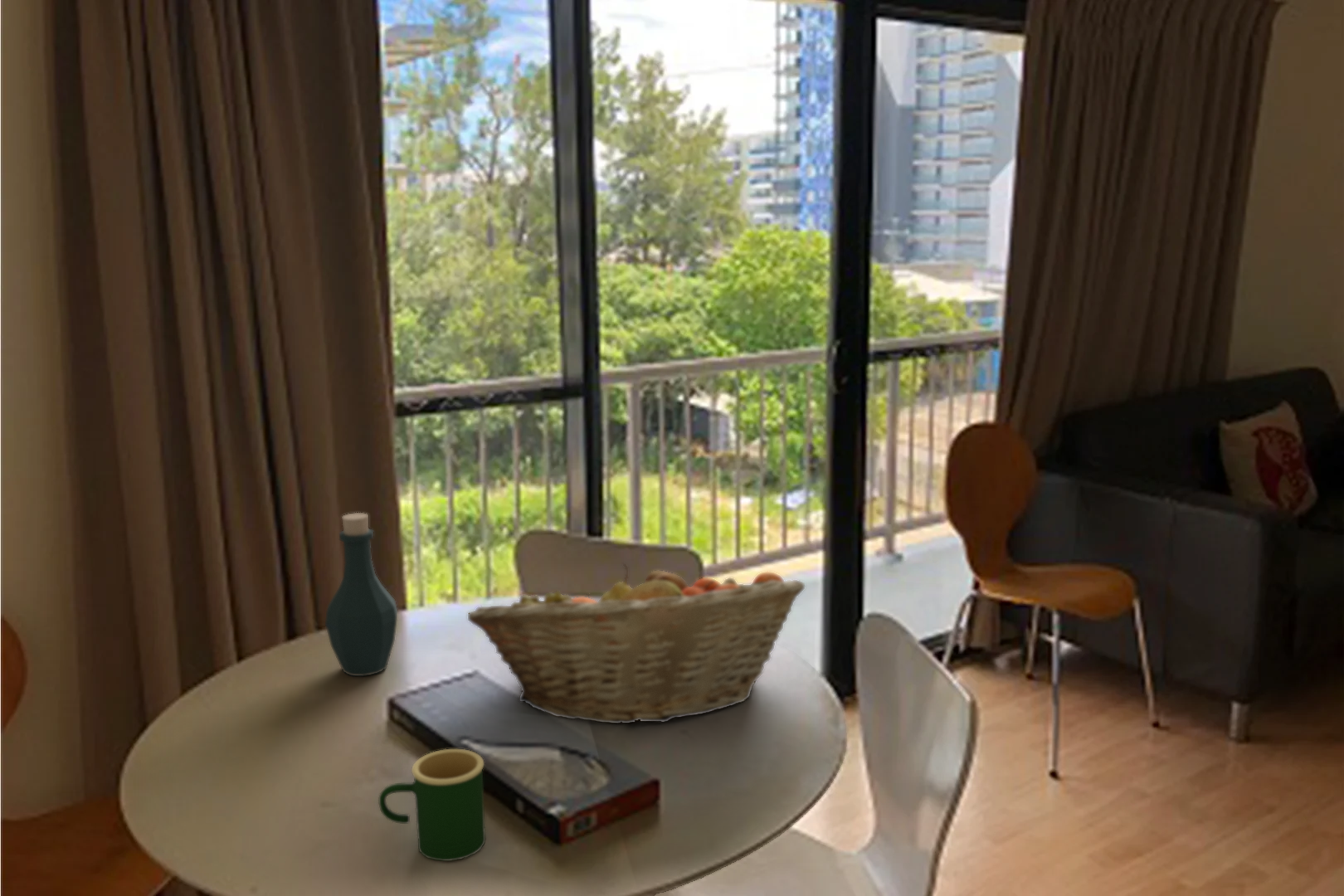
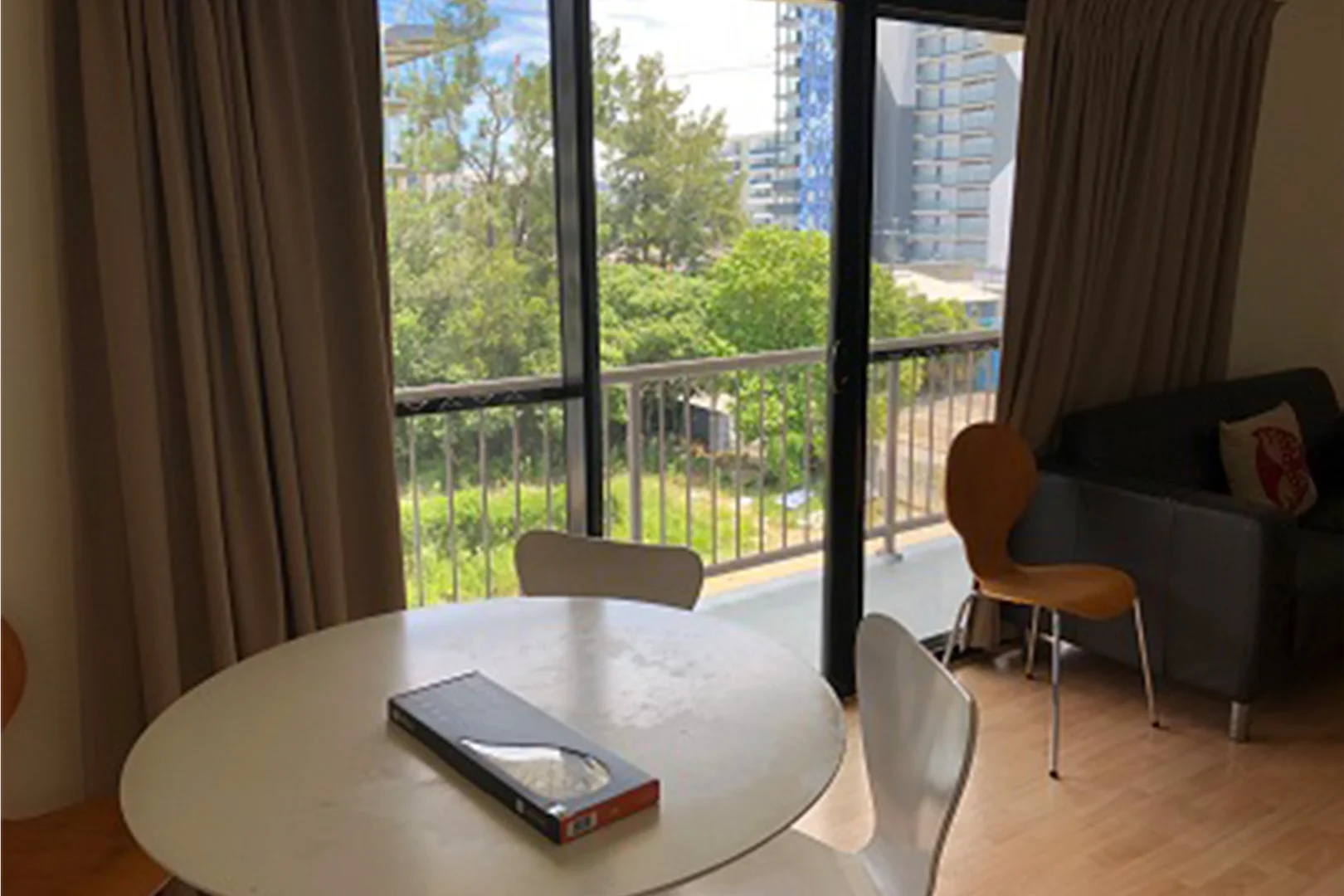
- mug (432, 805)
- bottle (360, 592)
- fruit basket (639, 626)
